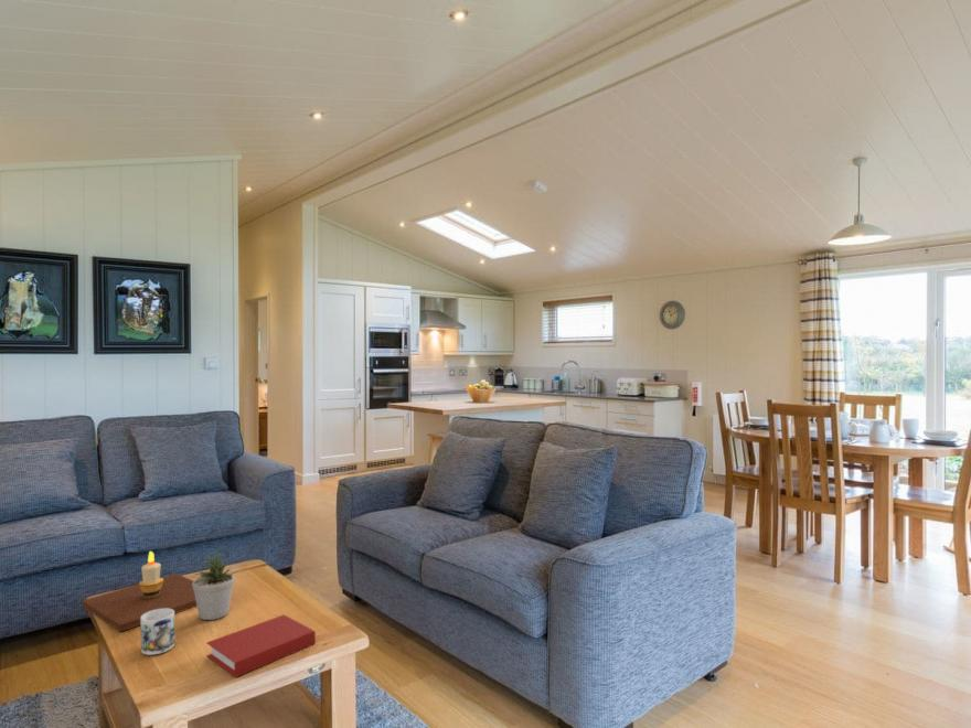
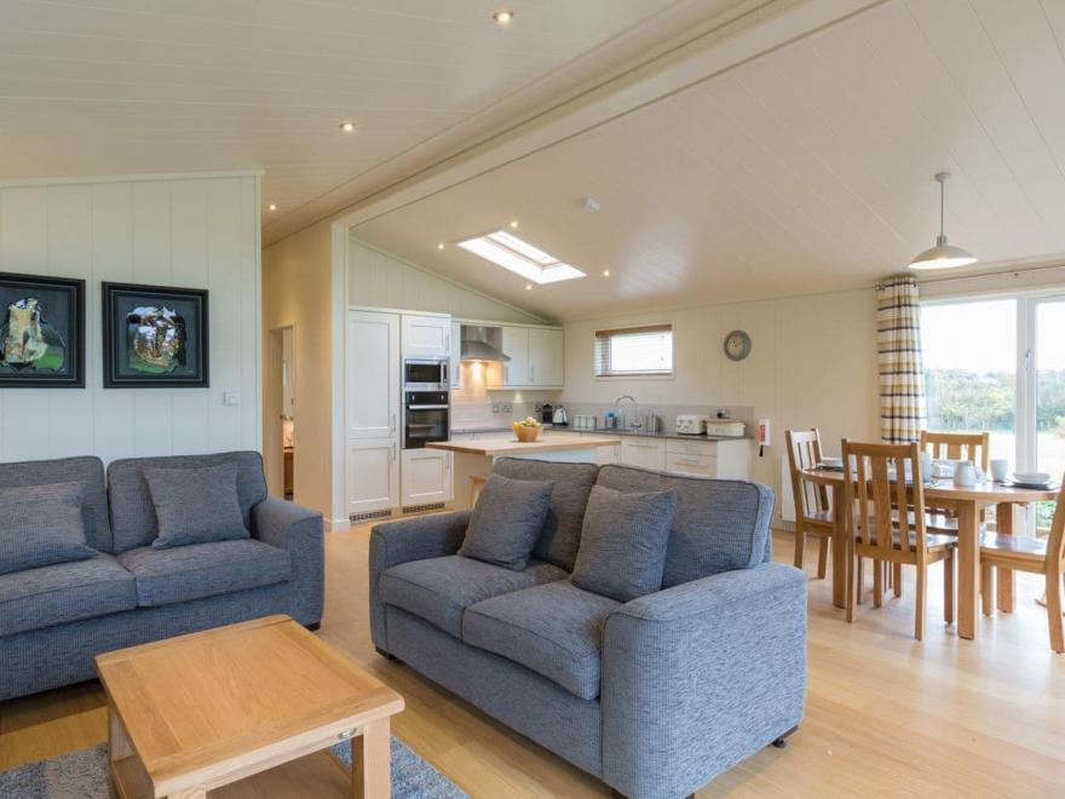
- mug (156, 630)
- candle (151, 576)
- potted plant (215, 584)
- book (262, 643)
